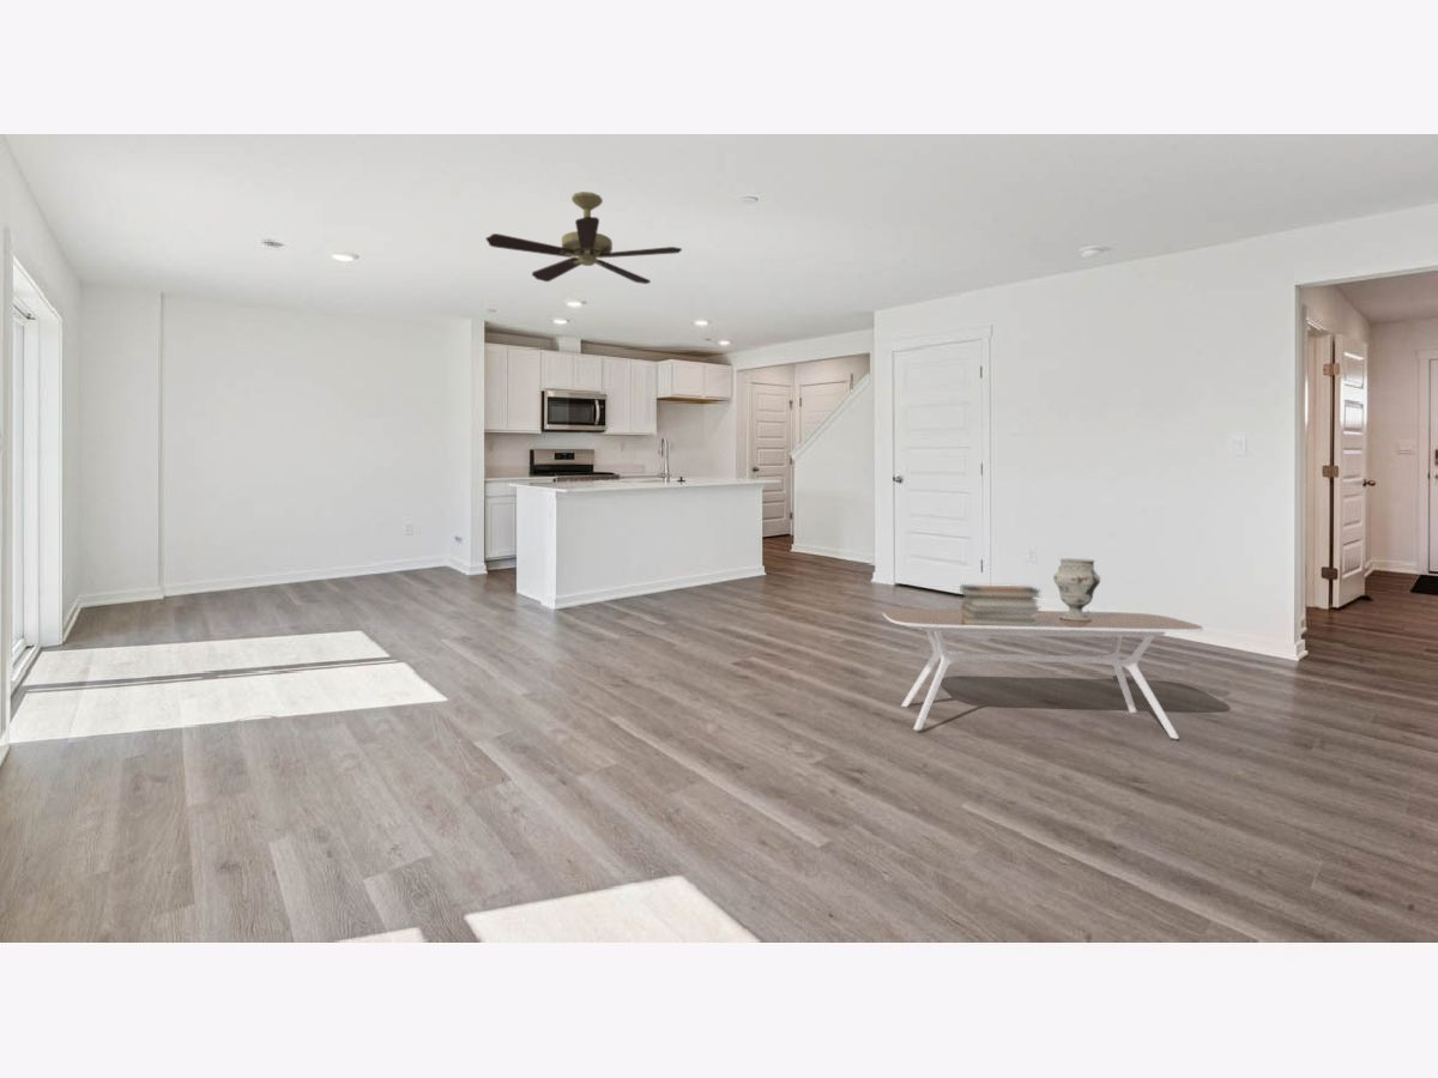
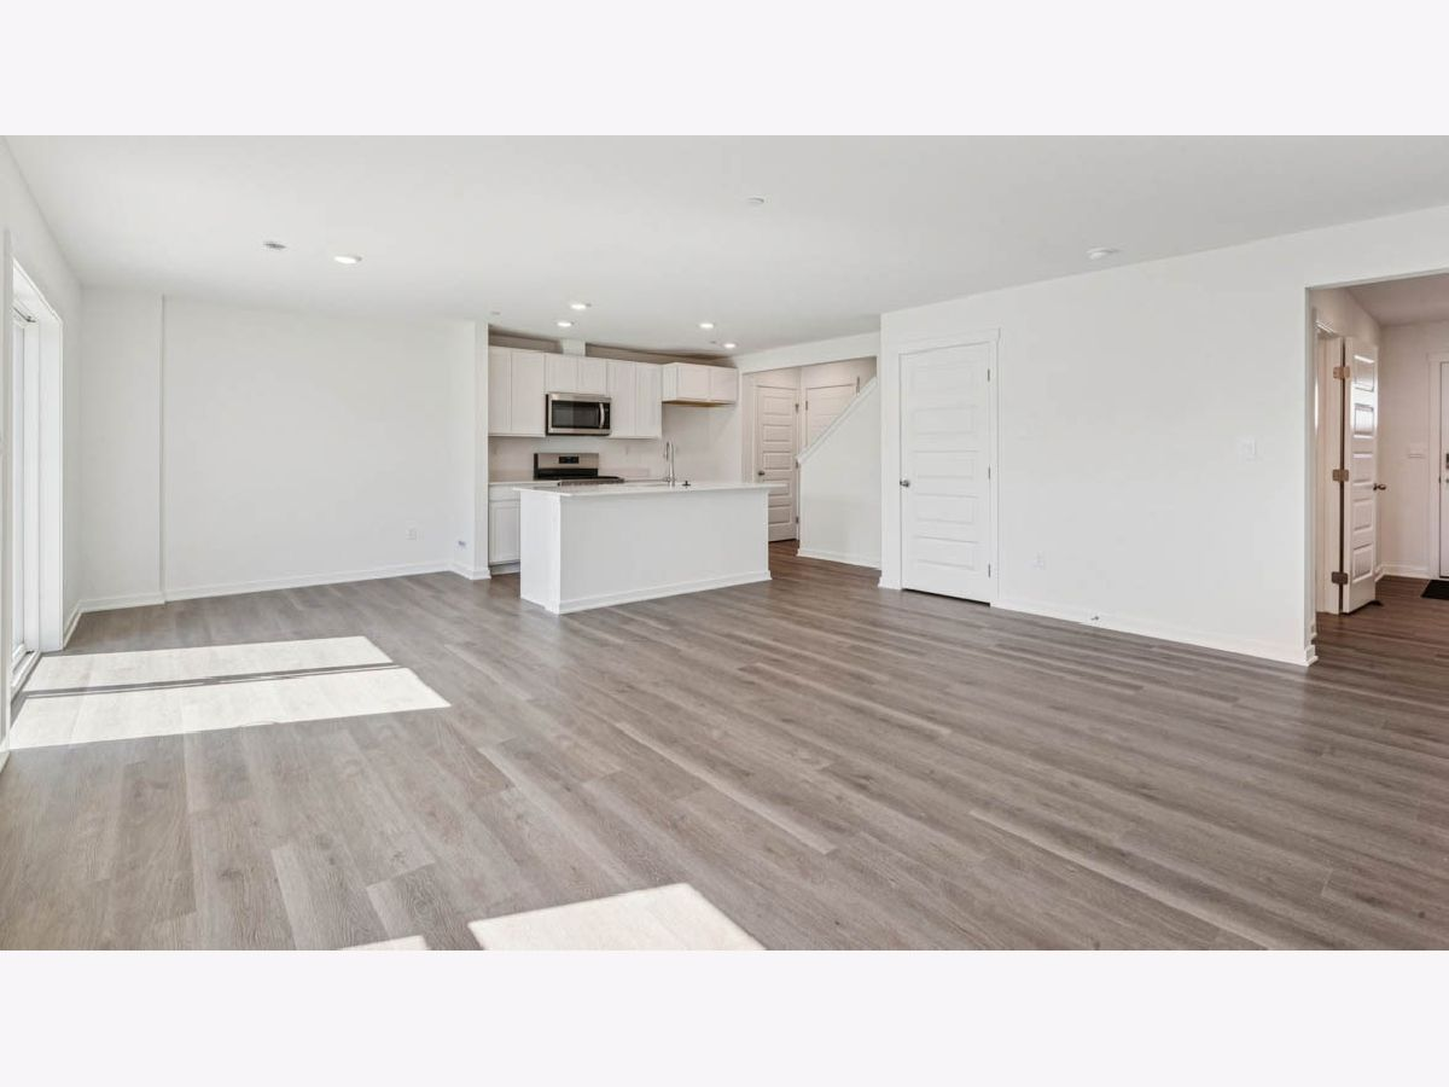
- book stack (998, 604)
- coffee table (1031, 660)
- decorative vase (1076, 588)
- ceiling fan (585, 228)
